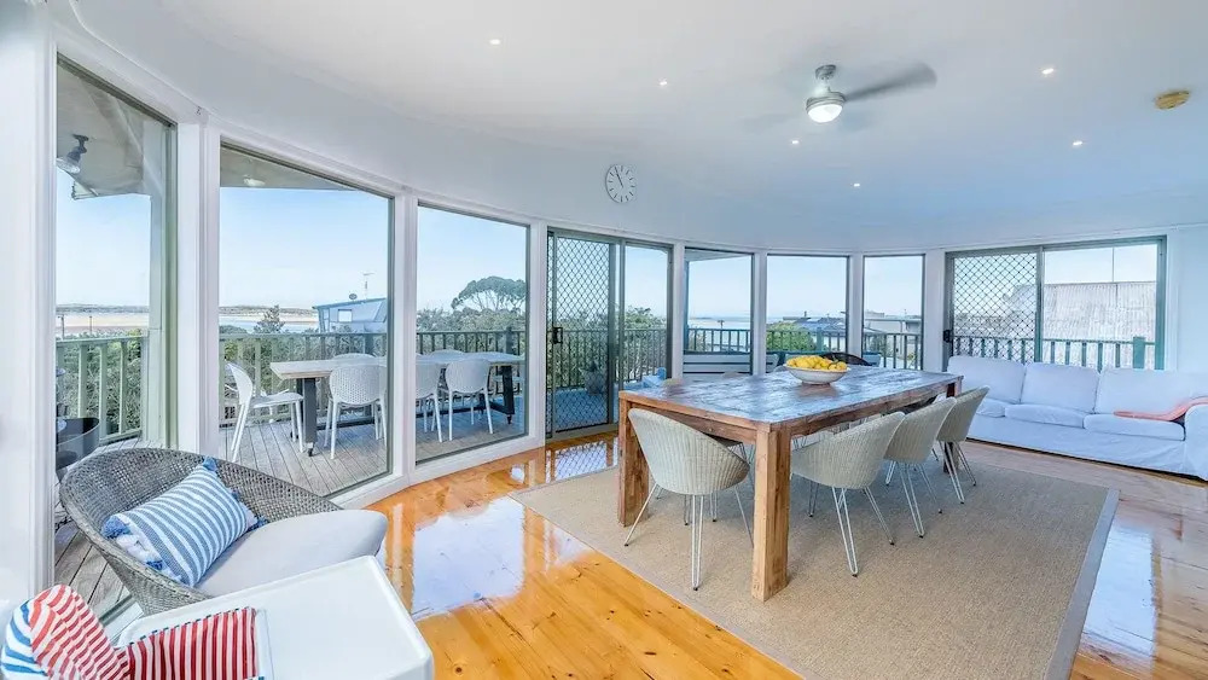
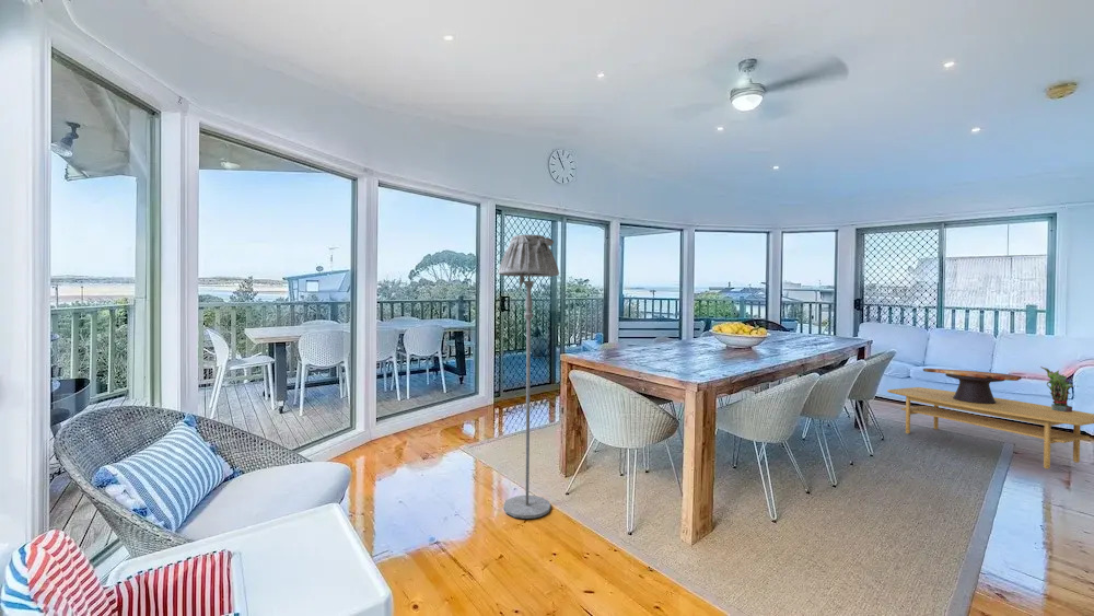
+ coffee table (984, 423)
+ potted plant (1057, 388)
+ floor lamp (527, 372)
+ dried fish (969, 385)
